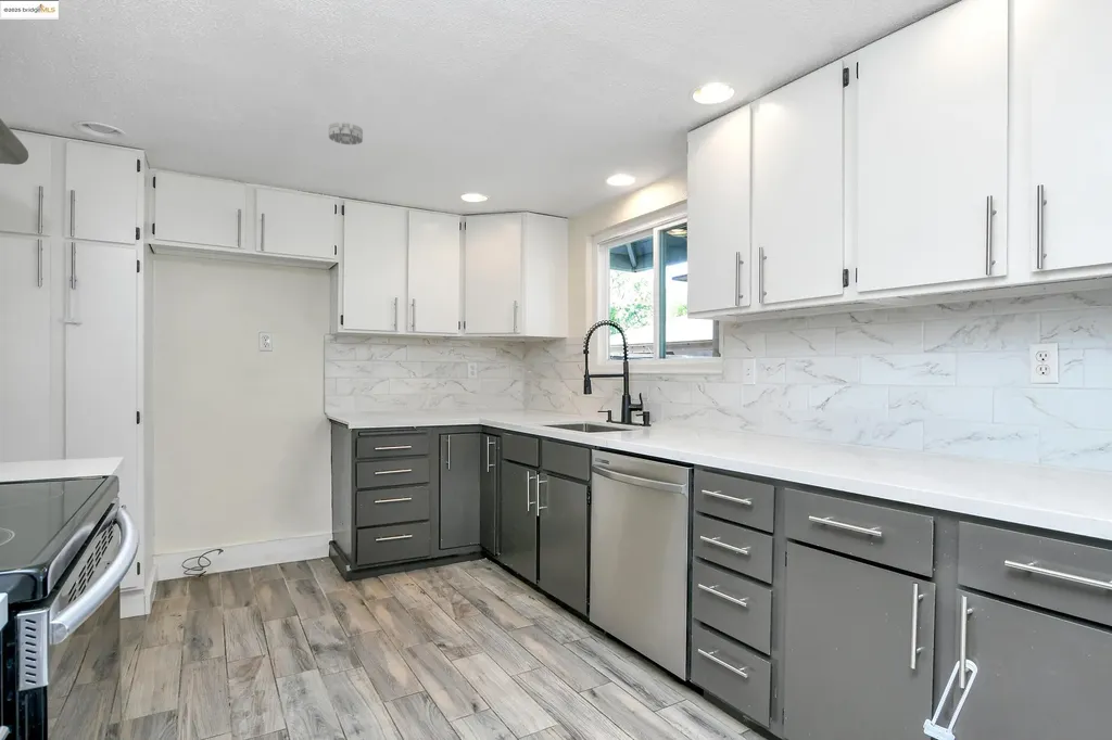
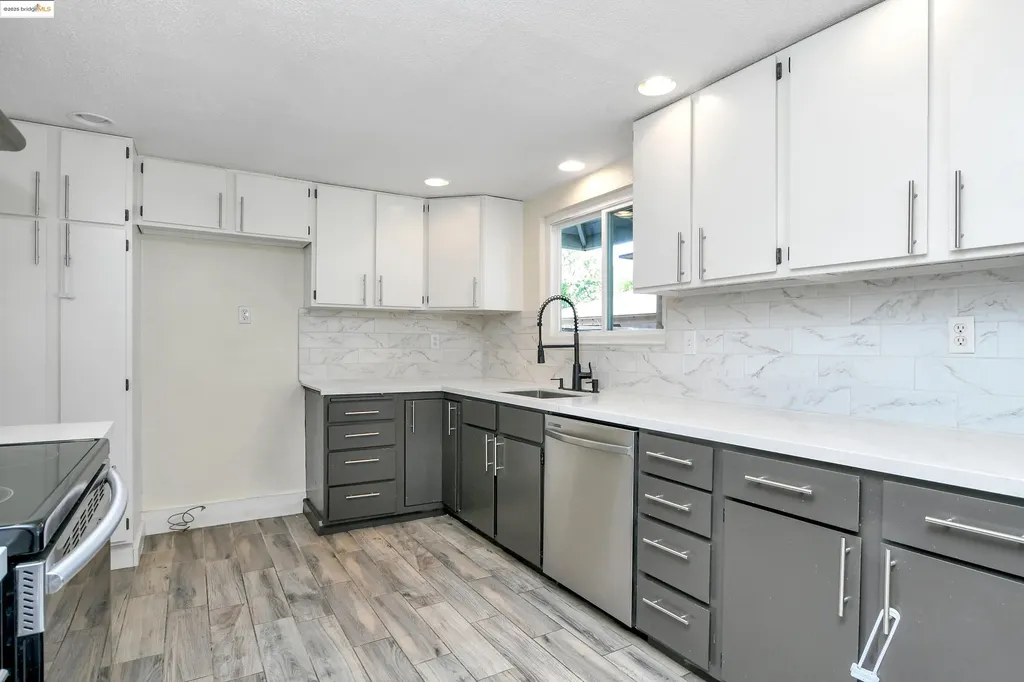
- smoke detector (345, 132)
